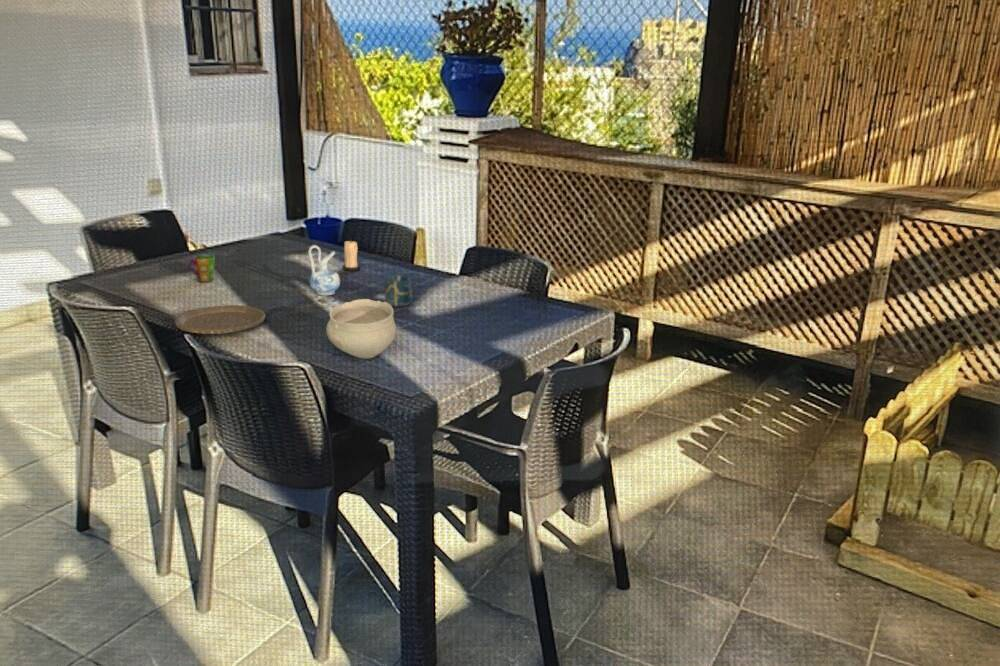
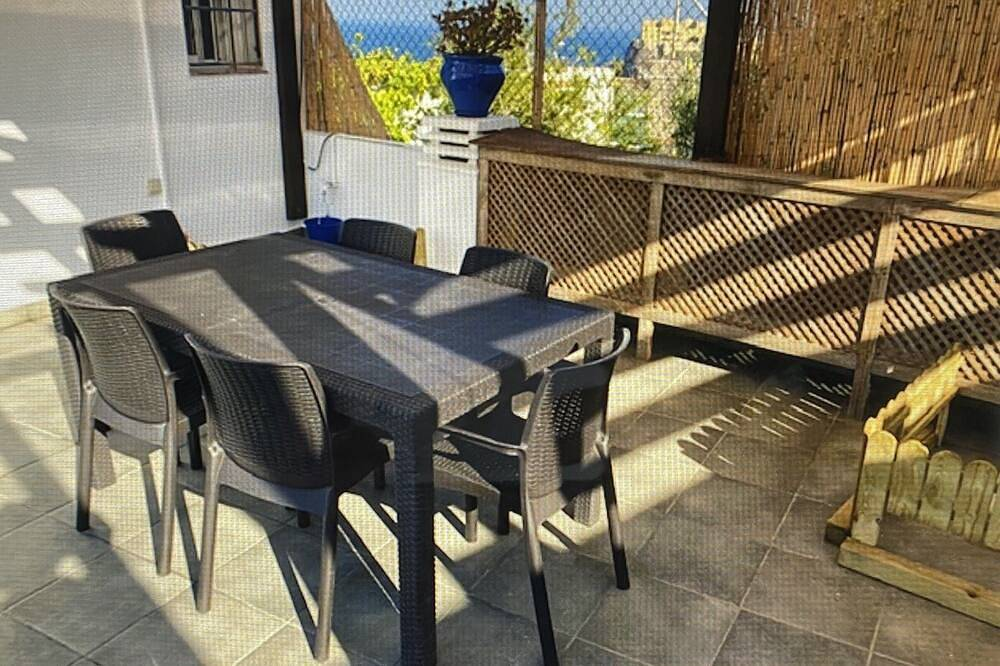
- cup (201, 269)
- ceramic pitcher (324, 269)
- bowl (361, 331)
- candle (351, 253)
- plate (221, 320)
- cup (400, 291)
